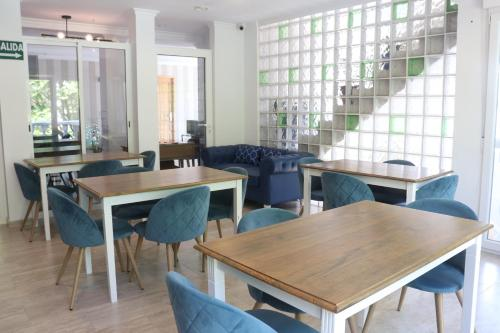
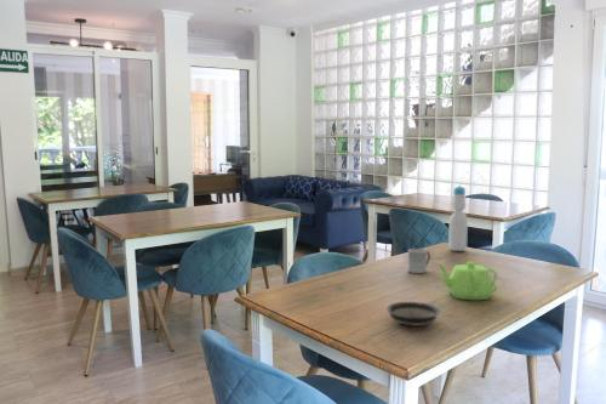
+ cup (419, 260)
+ teapot (465, 278)
+ bottle (458, 217)
+ saucer (412, 315)
